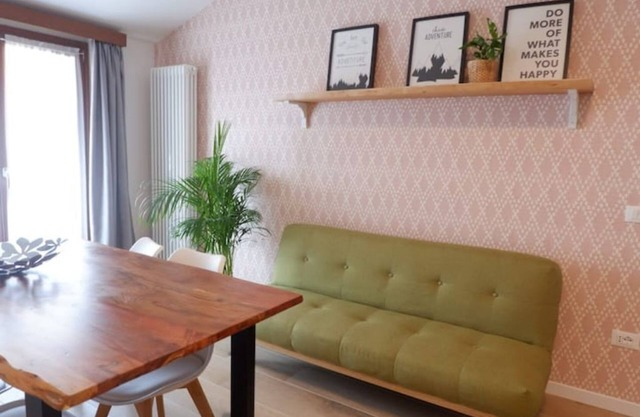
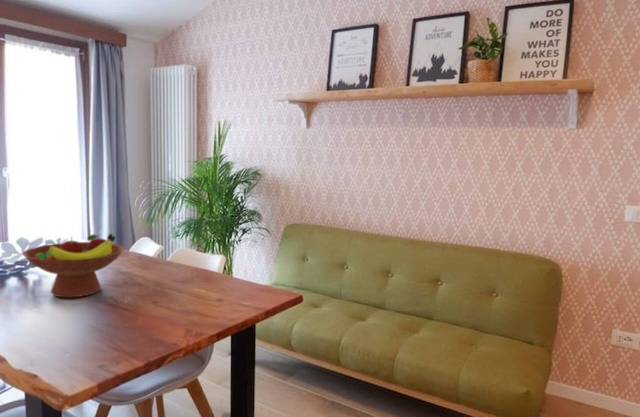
+ fruit bowl (76, 262)
